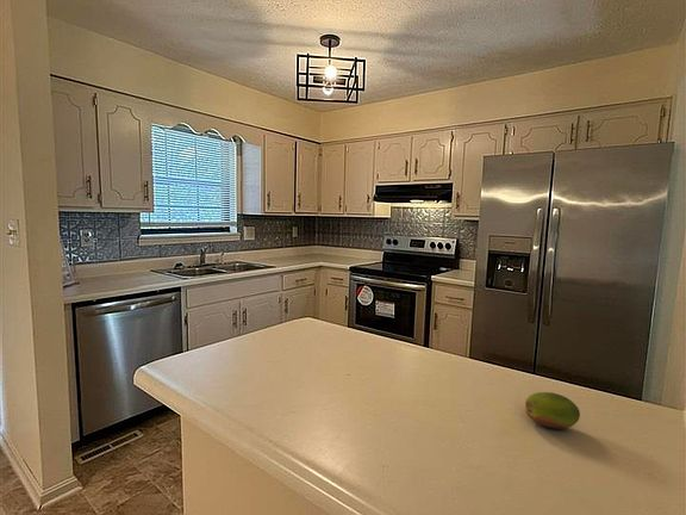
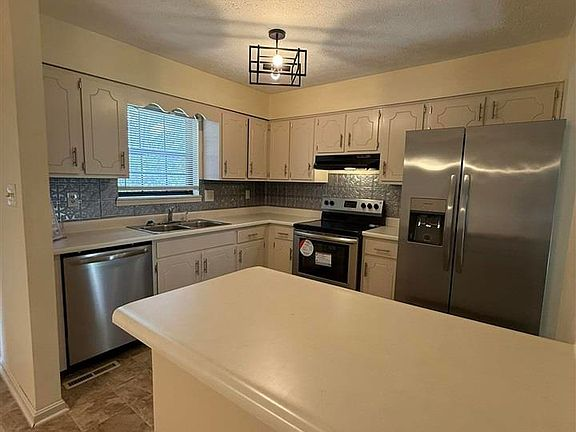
- fruit (551, 409)
